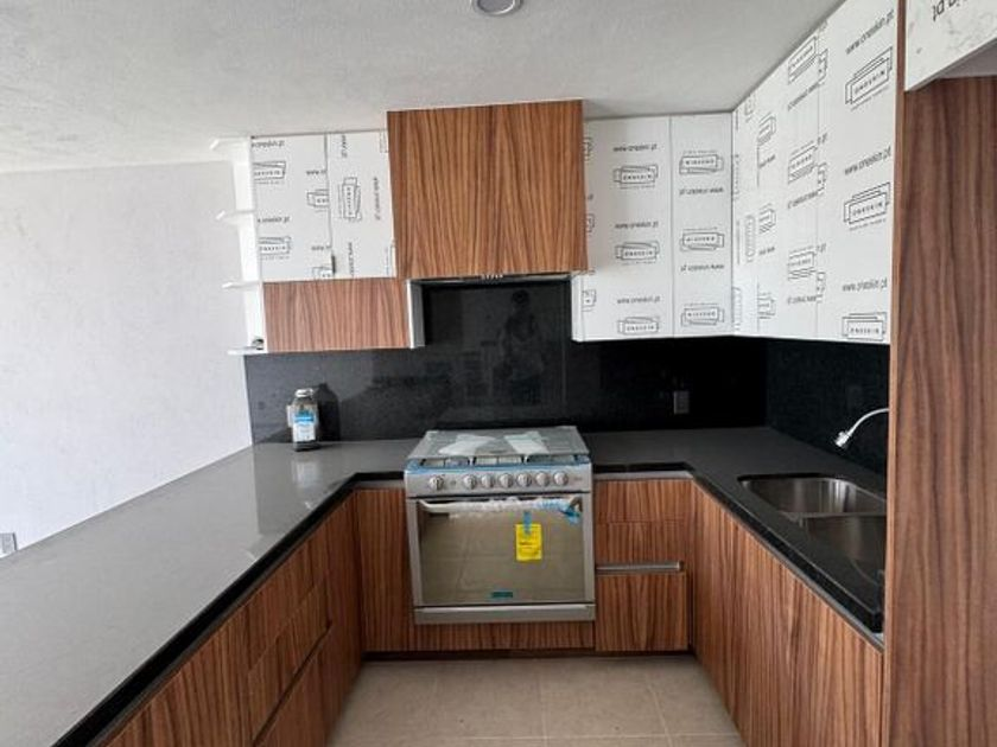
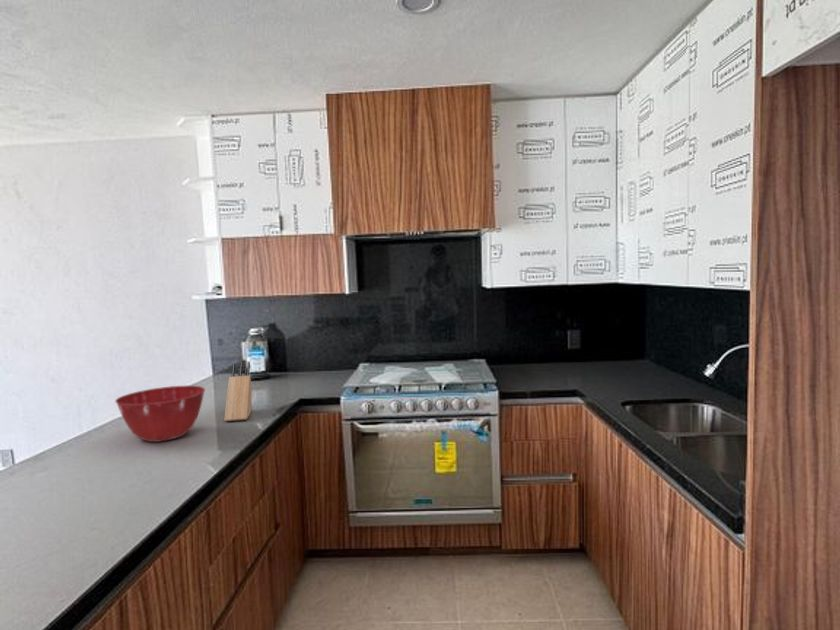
+ mixing bowl (163, 414)
+ knife block (239, 389)
